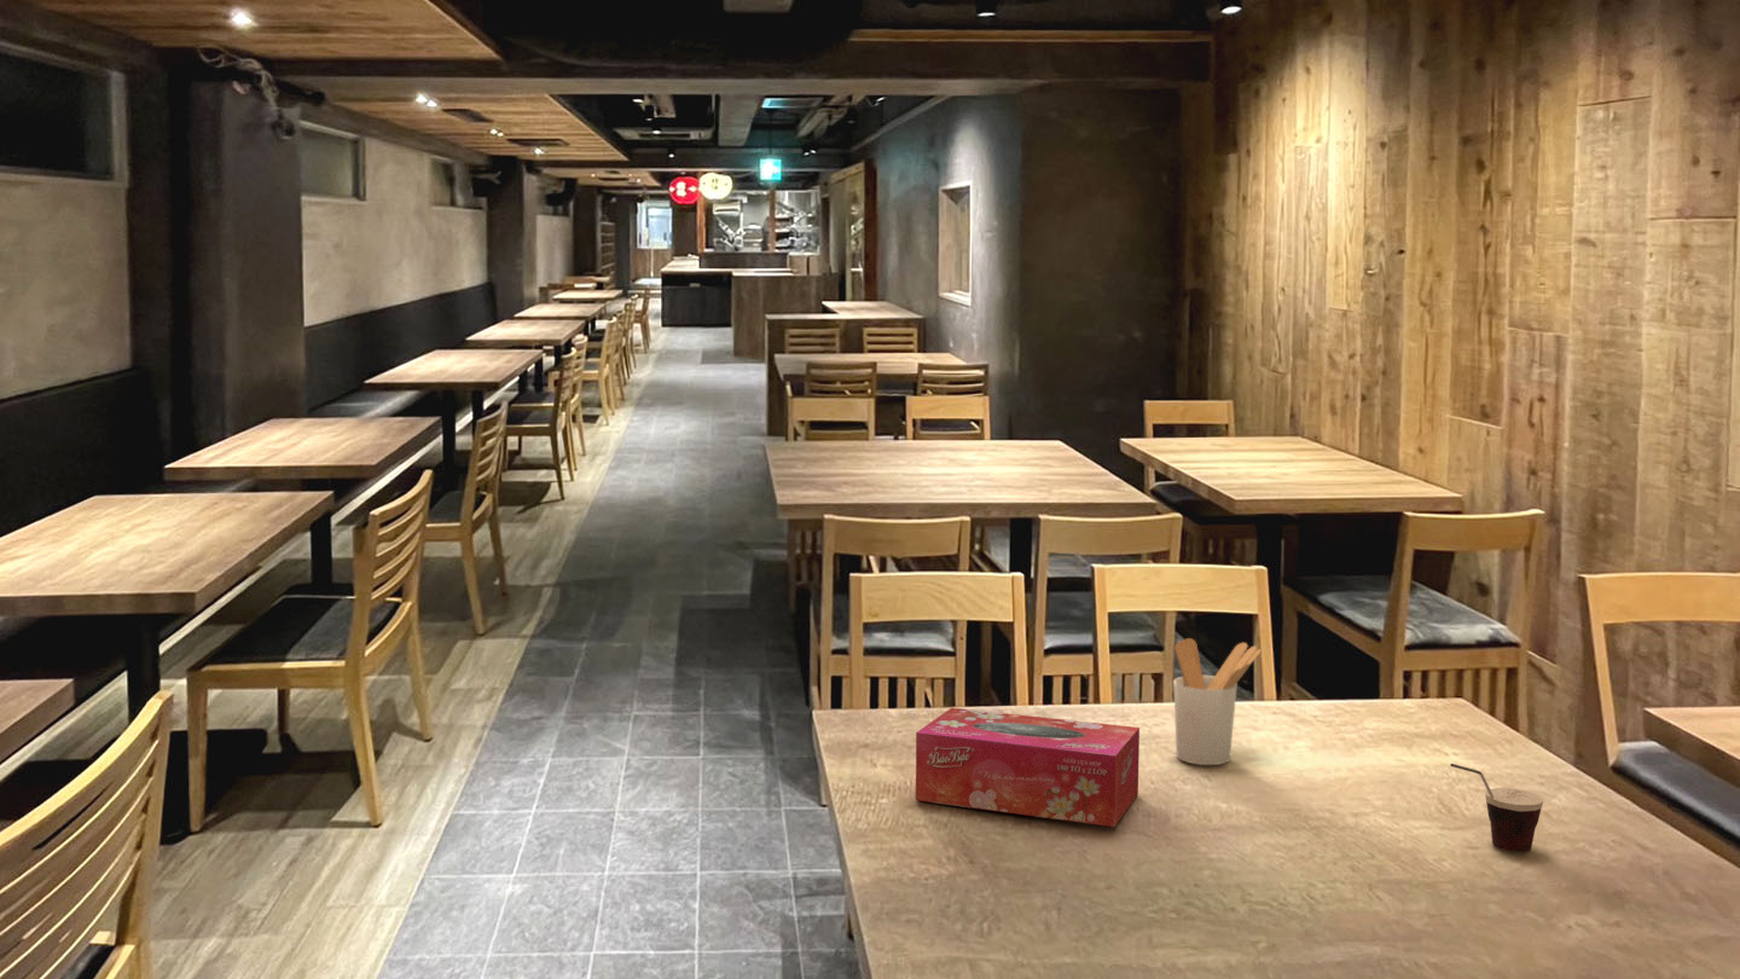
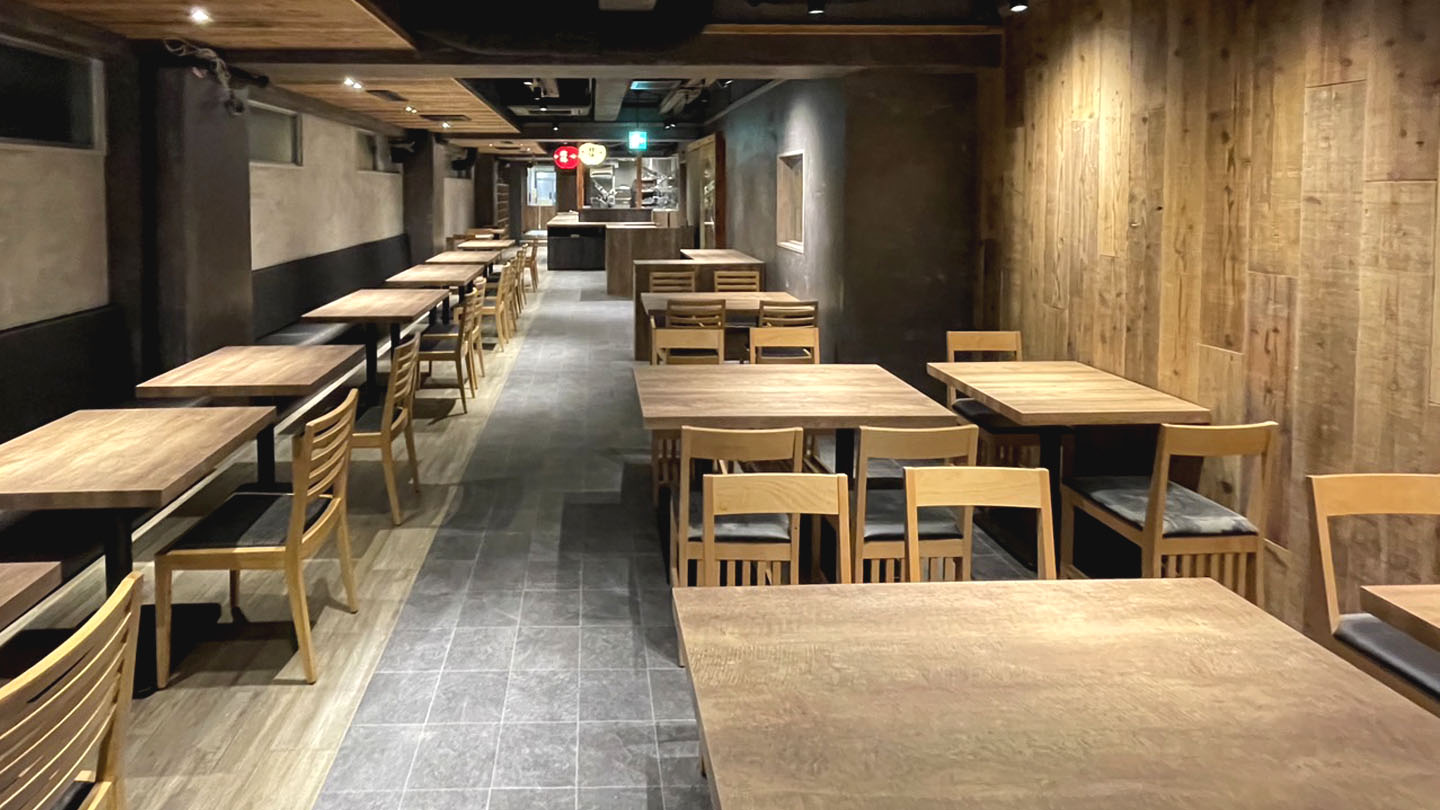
- tissue box (1027, 763)
- utensil holder (1217, 700)
- cup (1494, 805)
